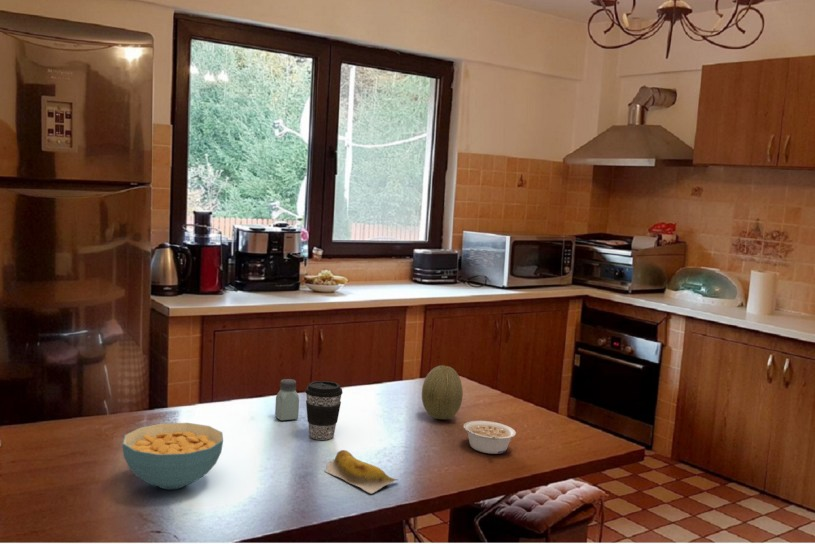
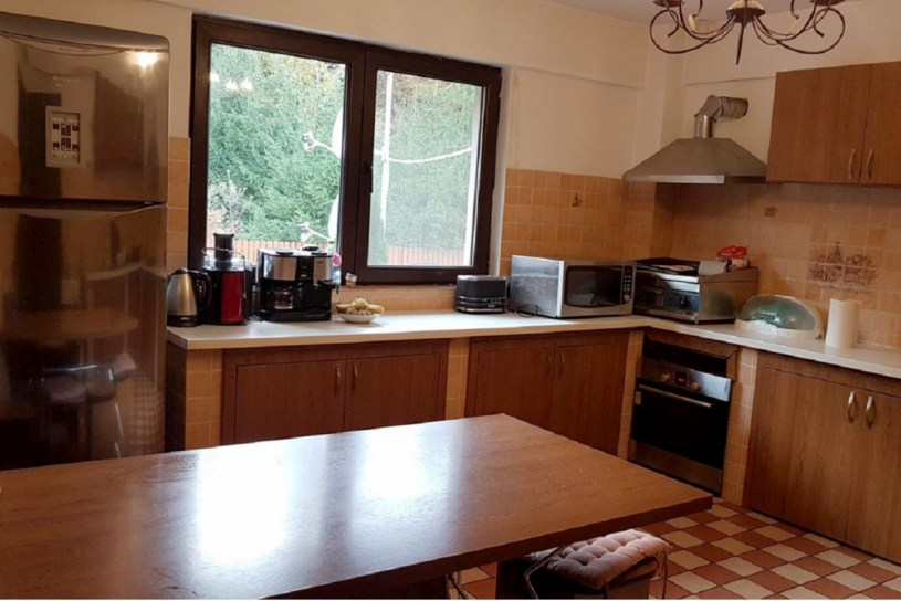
- saltshaker (287, 399)
- fruit (442, 392)
- legume (490, 437)
- banana (362, 466)
- cereal bowl (173, 460)
- coffee cup (322, 410)
